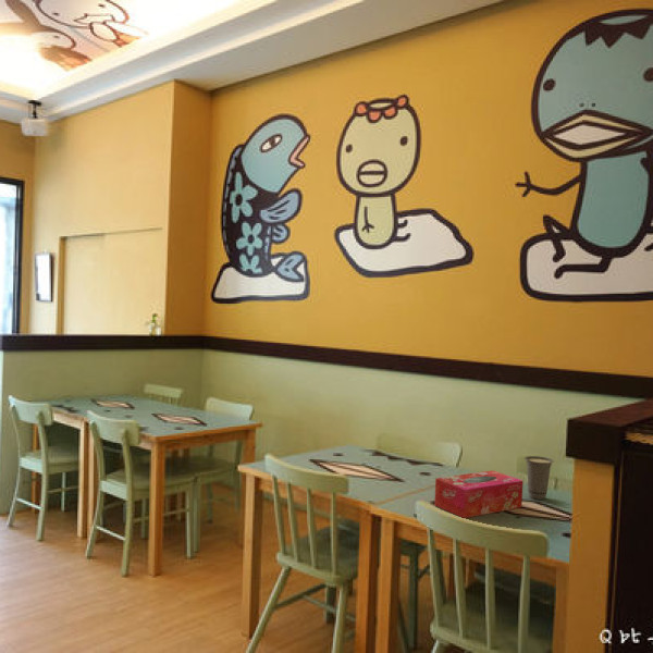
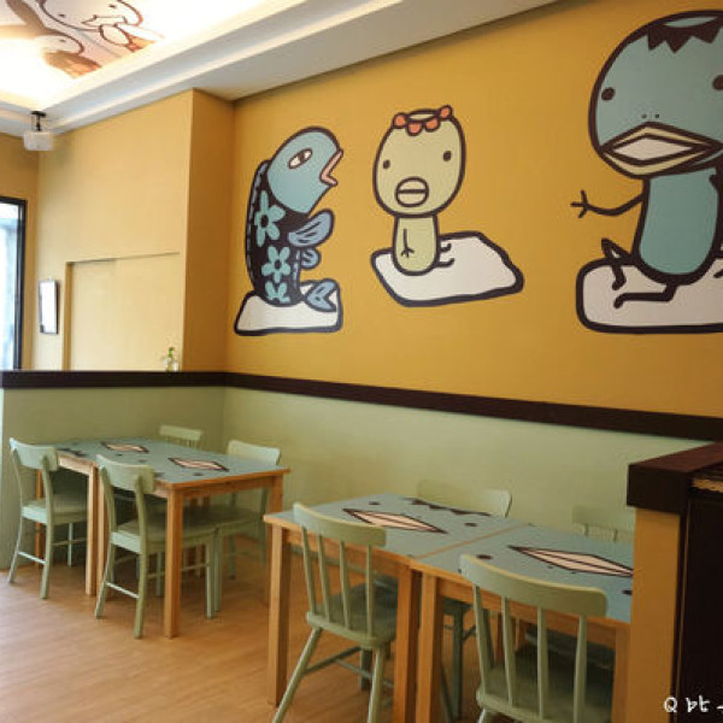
- cup (538, 478)
- tissue box (479, 492)
